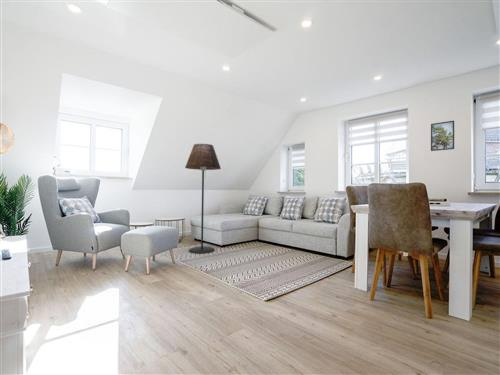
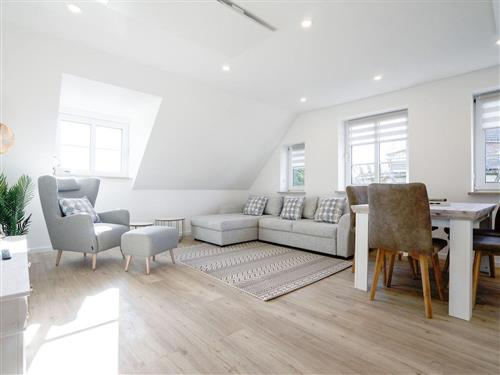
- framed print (442, 136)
- floor lamp (202, 197)
